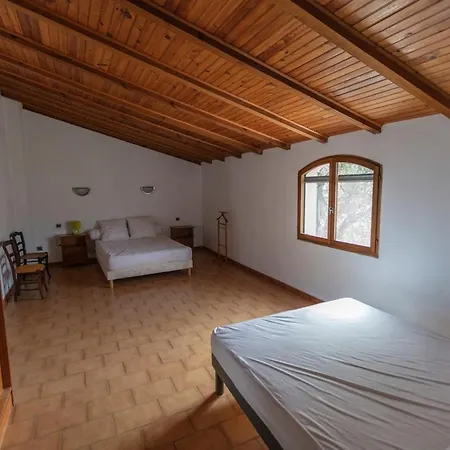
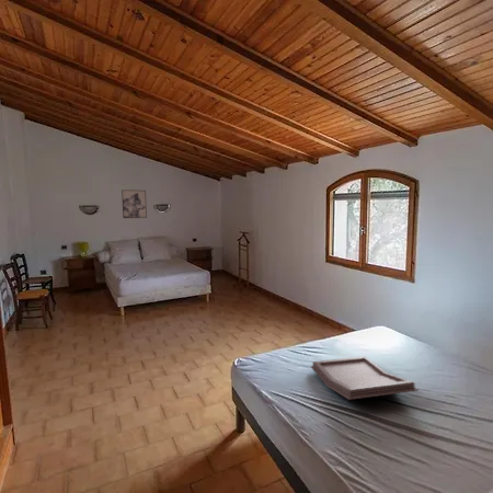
+ serving tray (358, 376)
+ wall art (134, 204)
